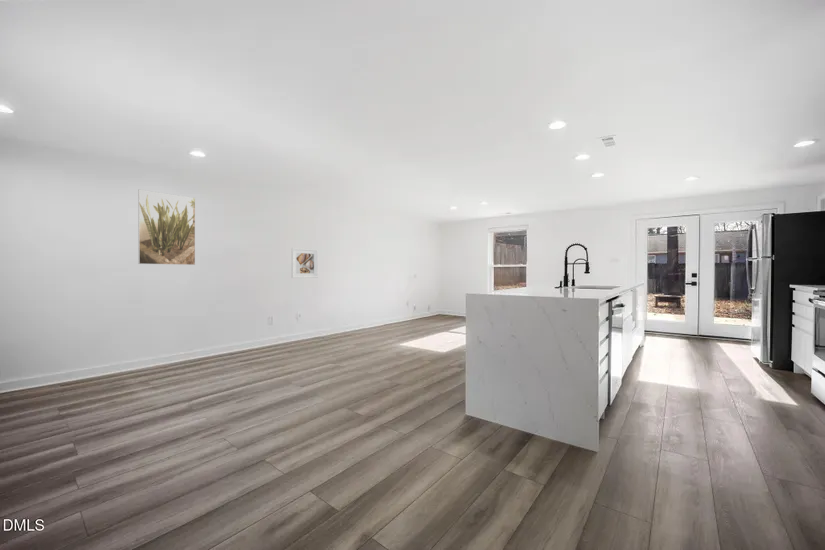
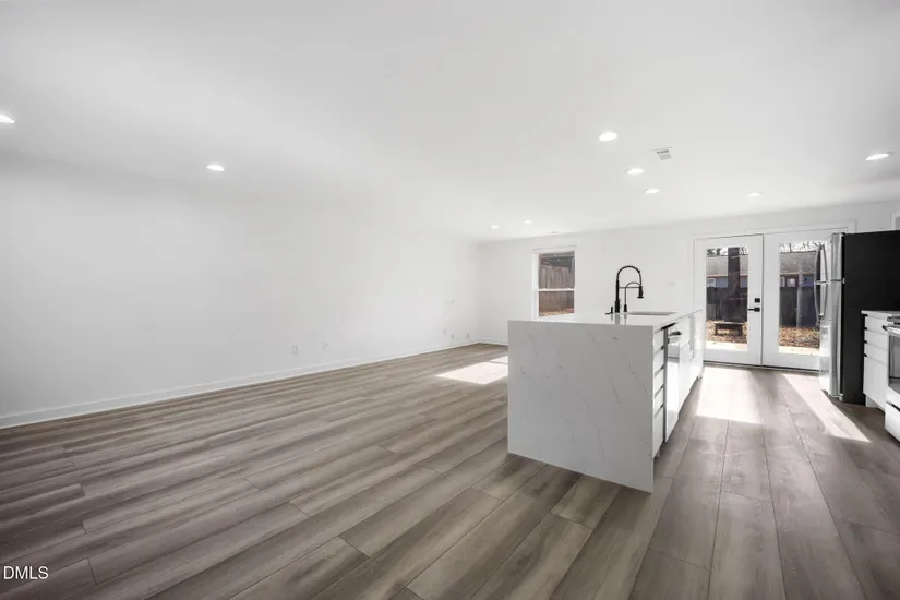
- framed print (168, 229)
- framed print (305, 263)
